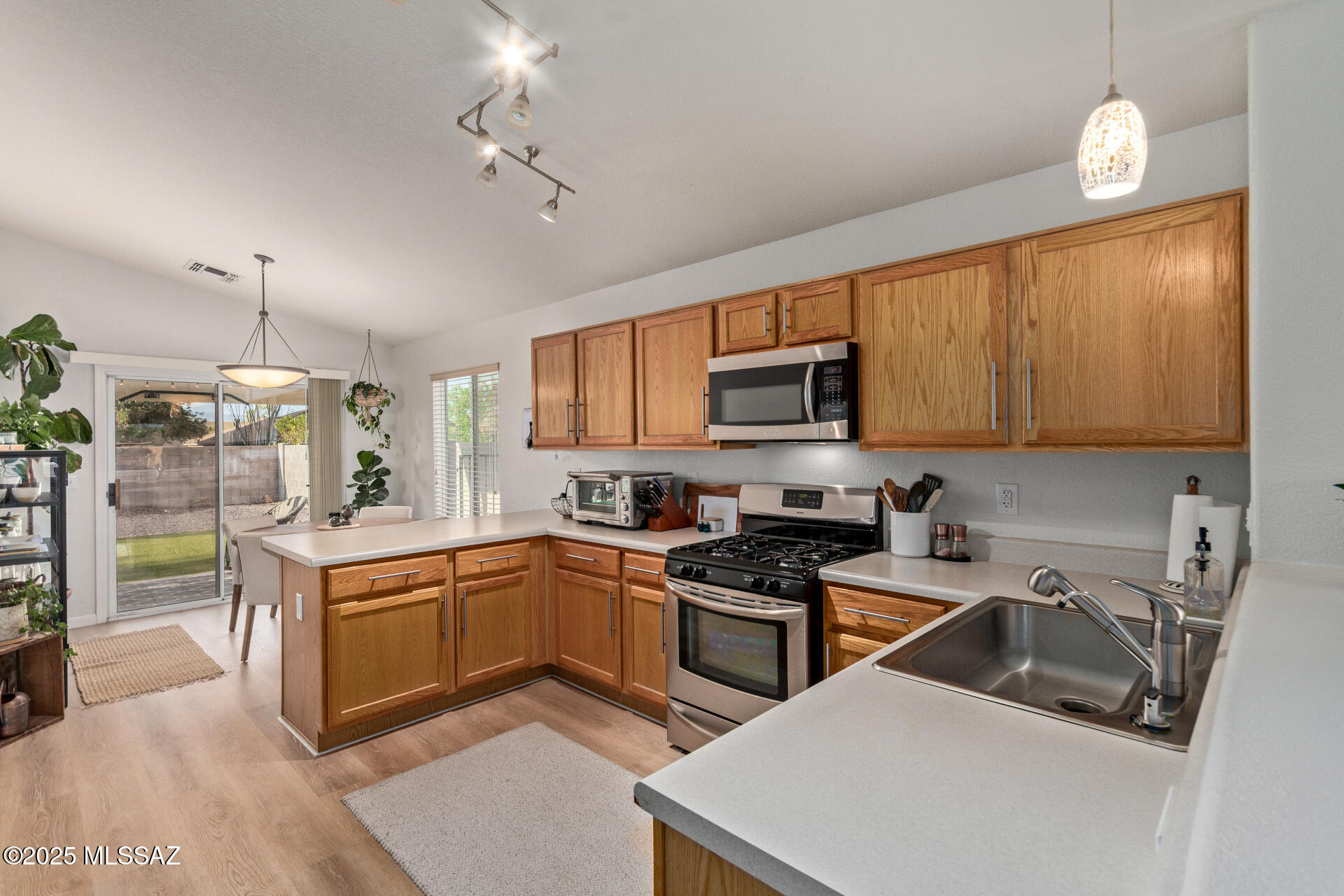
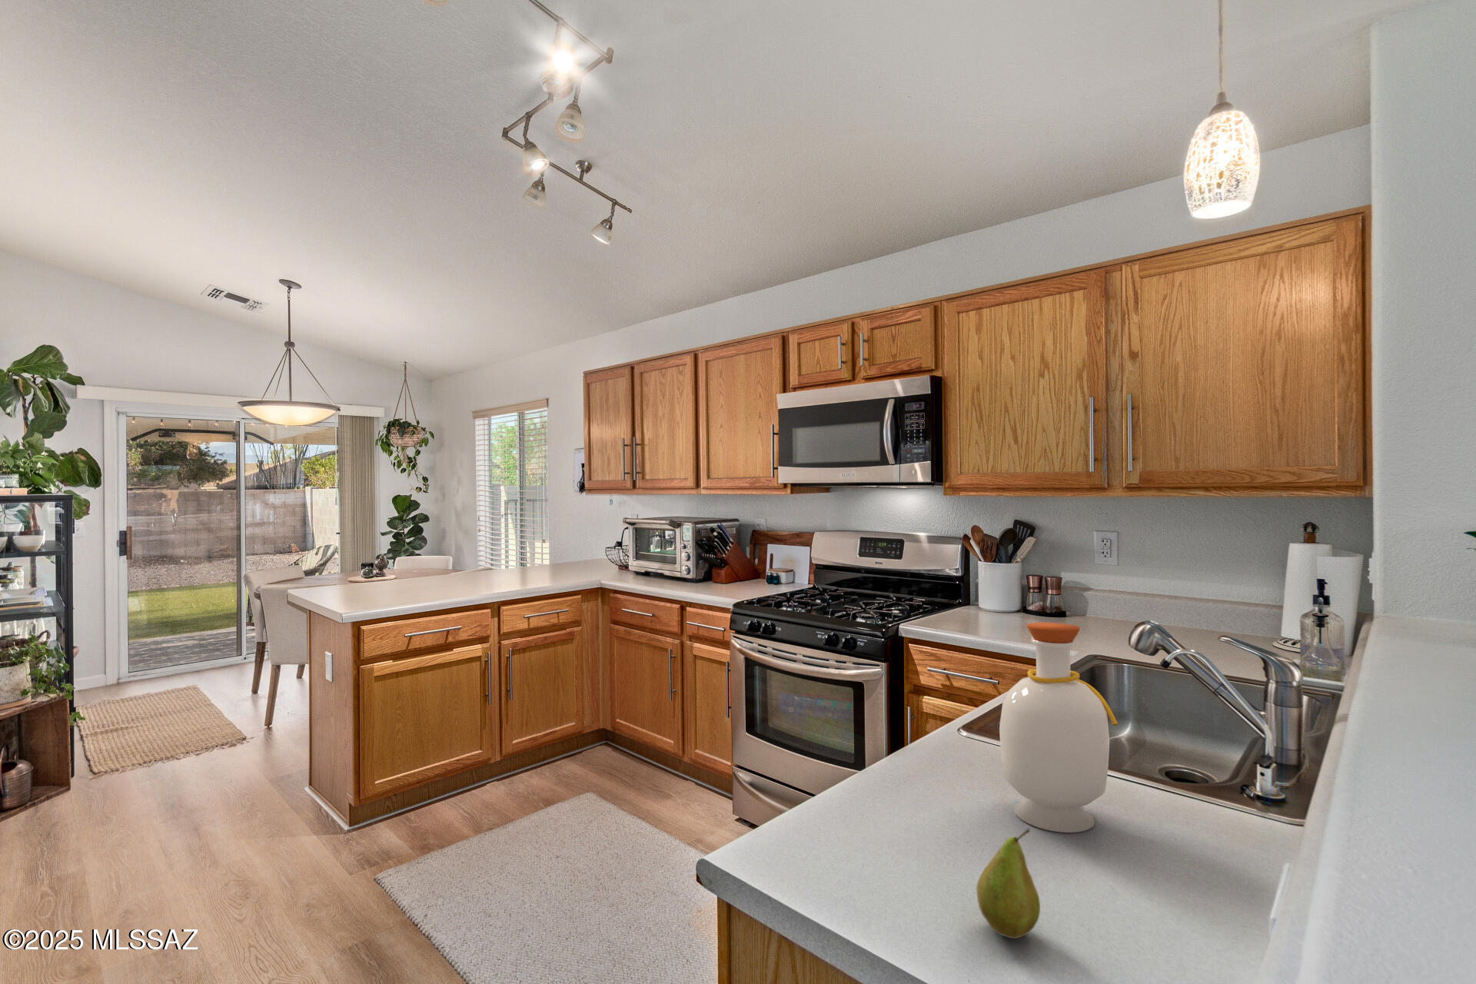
+ bottle (1053, 719)
+ fruit (1007, 875)
